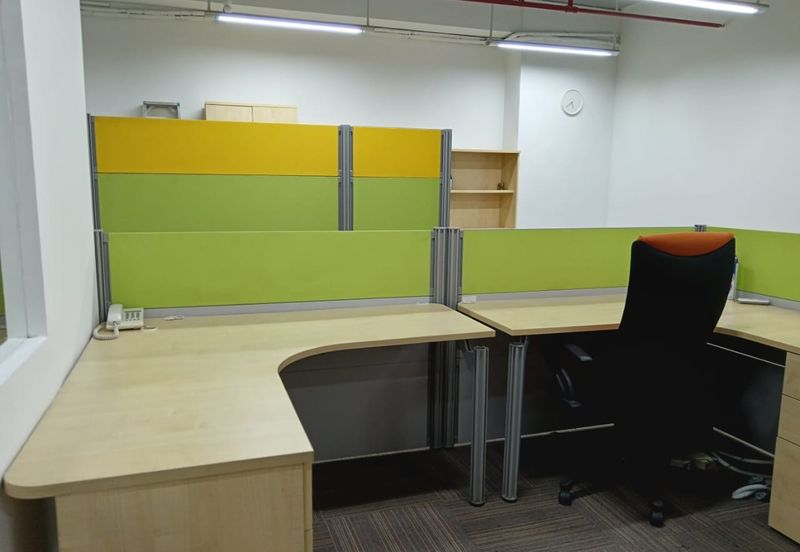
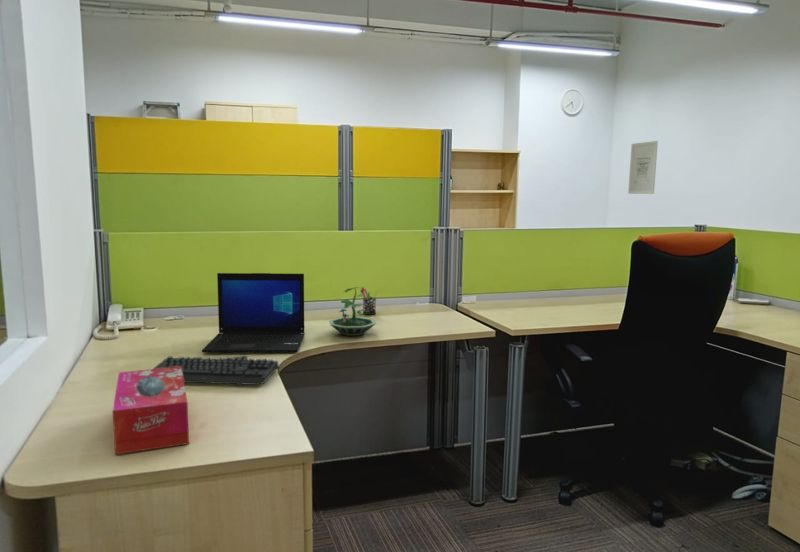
+ laptop (255, 311)
+ pen holder (368, 300)
+ terrarium (354, 296)
+ keyboard (217, 366)
+ wall art (642, 168)
+ tissue box (151, 405)
